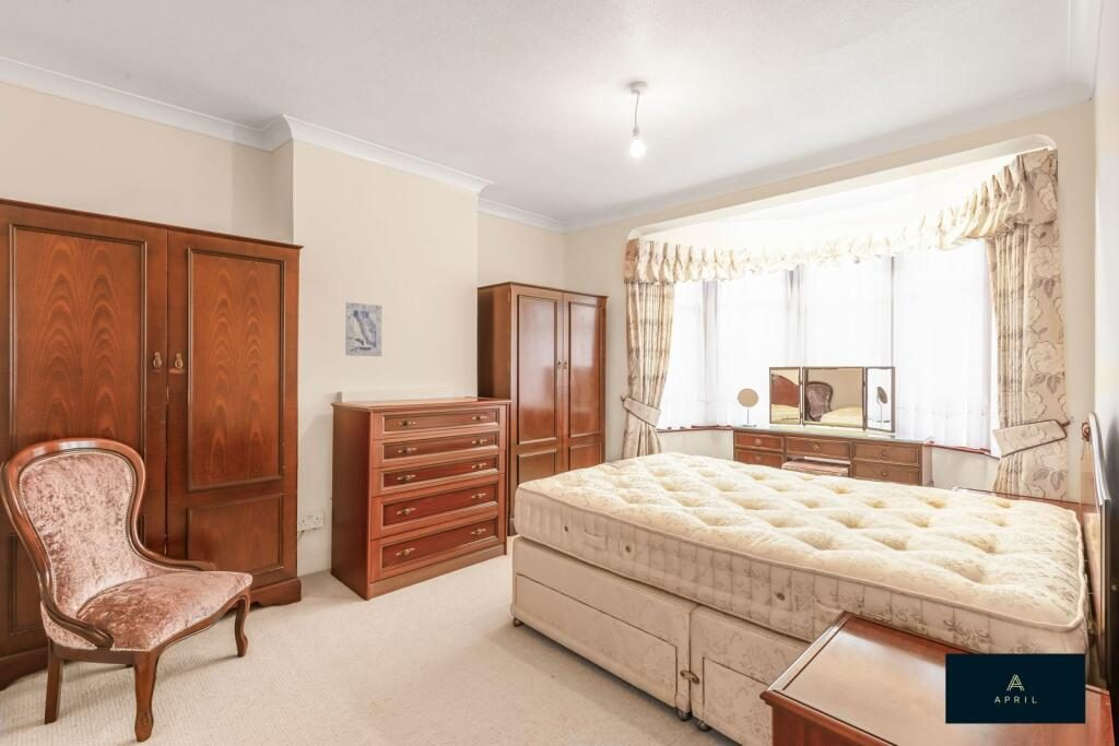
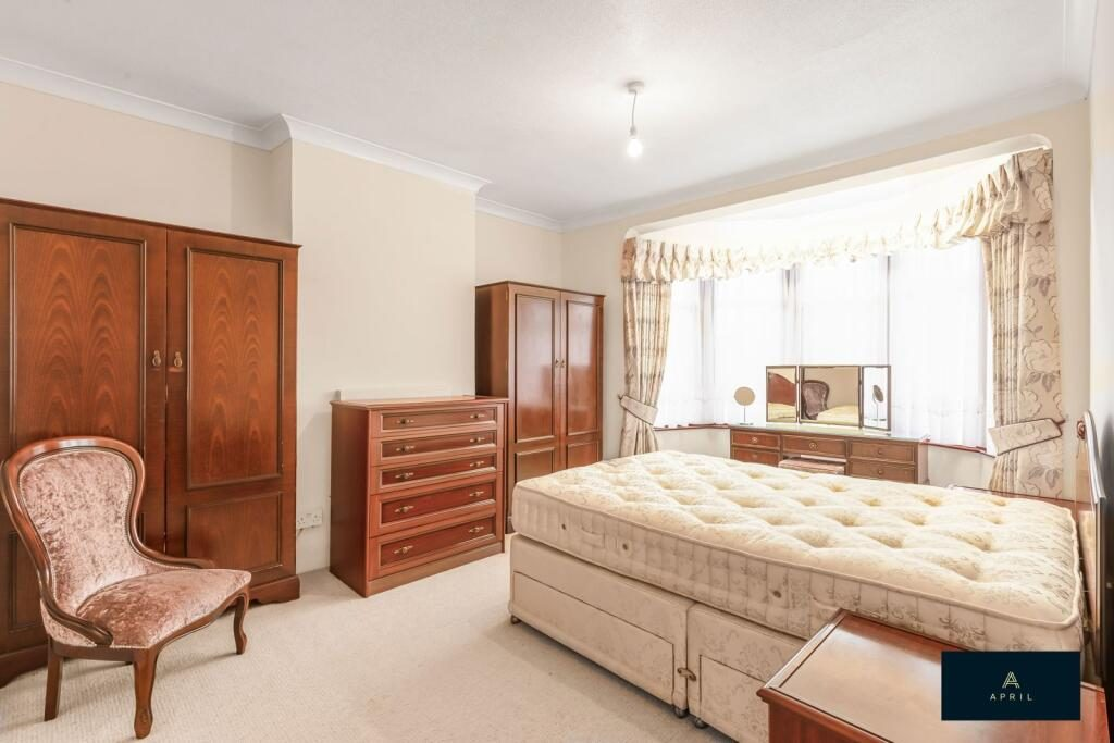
- wall art (364, 330)
